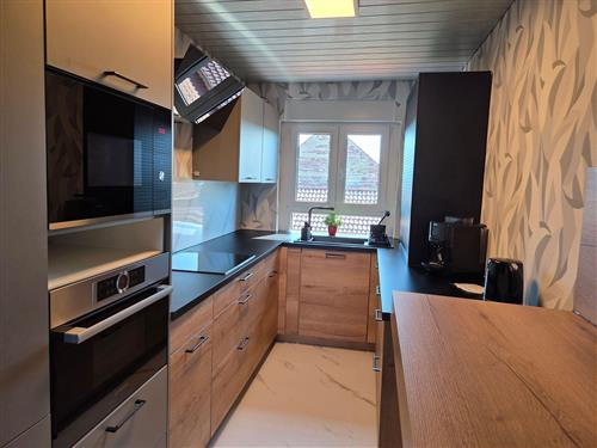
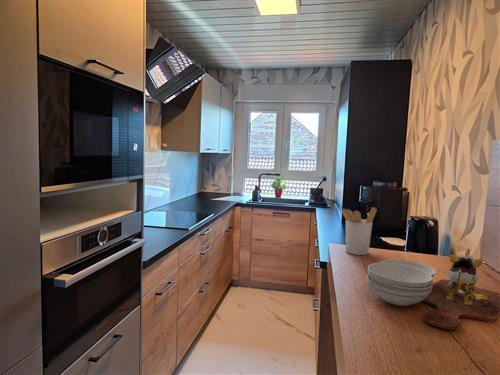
+ utensil holder (356, 229)
+ cutting board (428, 272)
